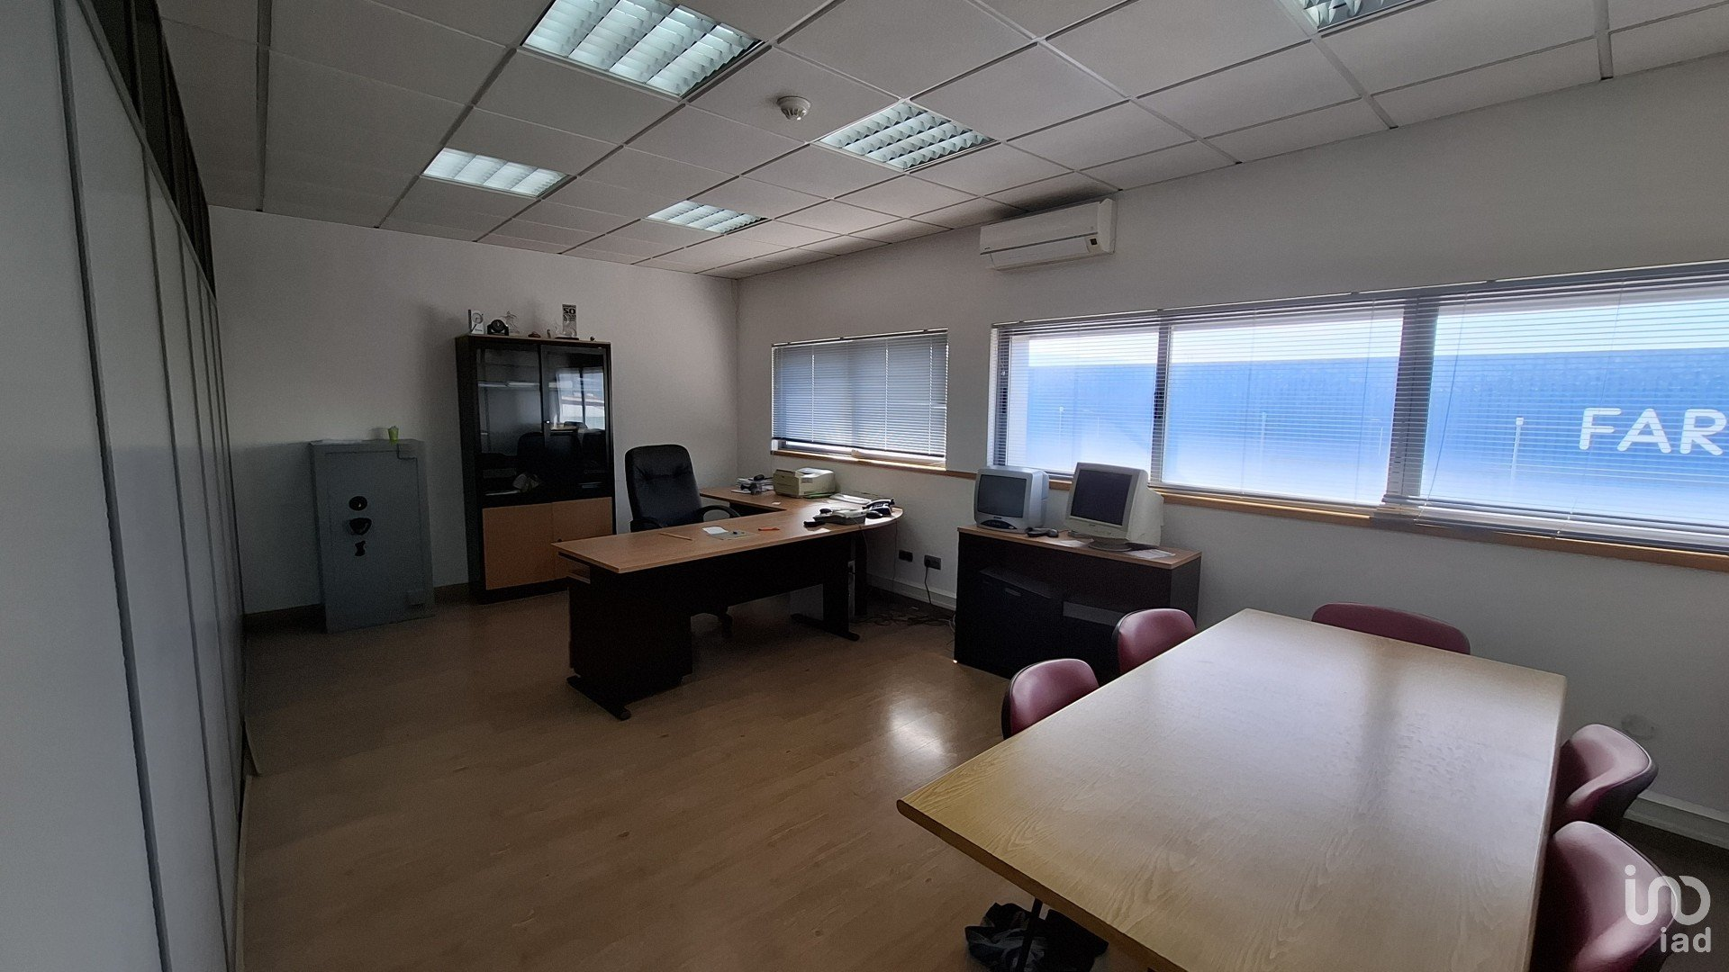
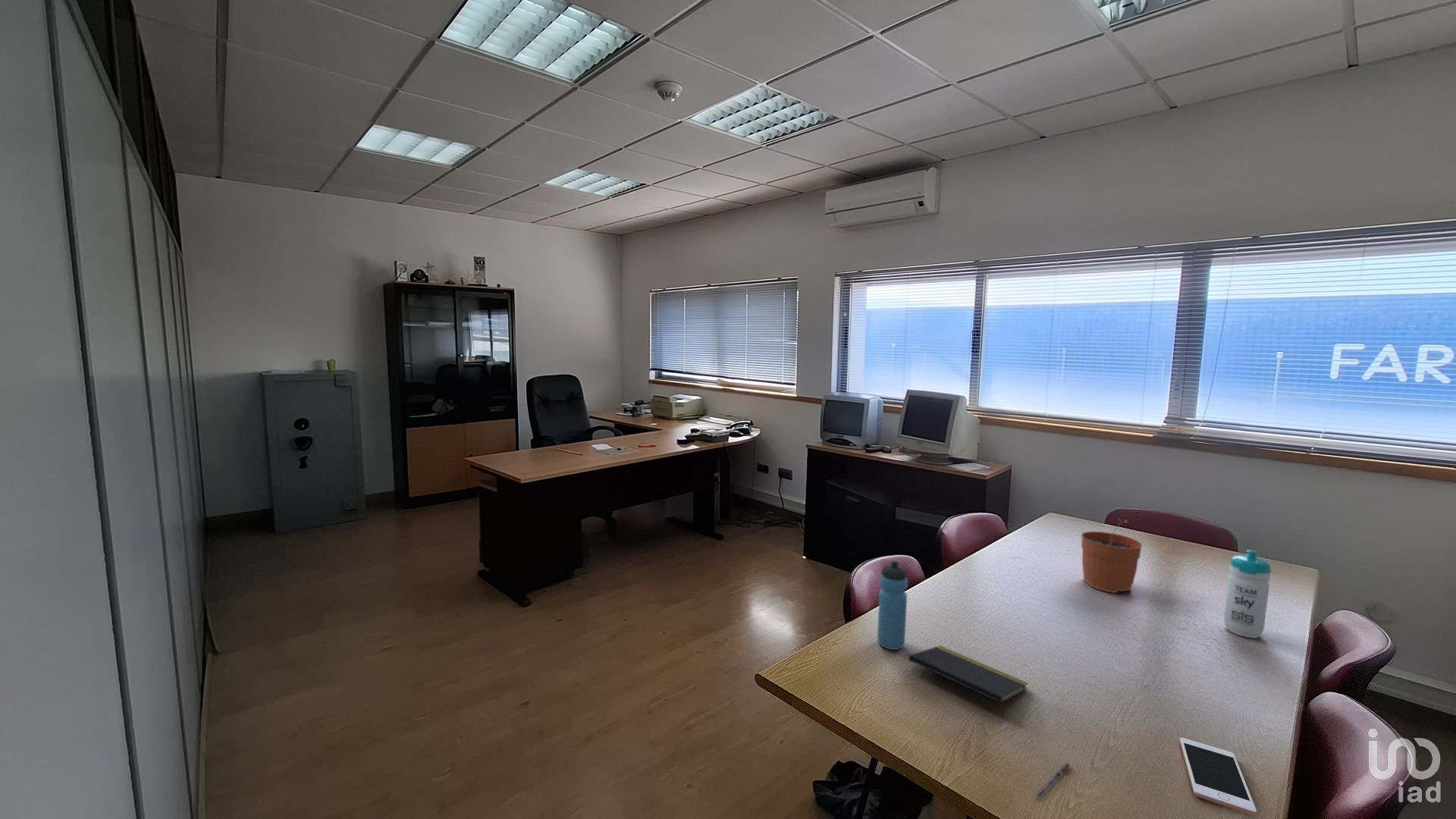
+ notepad (967, 671)
+ pen (1053, 780)
+ water bottle (1247, 592)
+ water bottle (893, 603)
+ plant pot (1109, 551)
+ cell phone (1215, 773)
